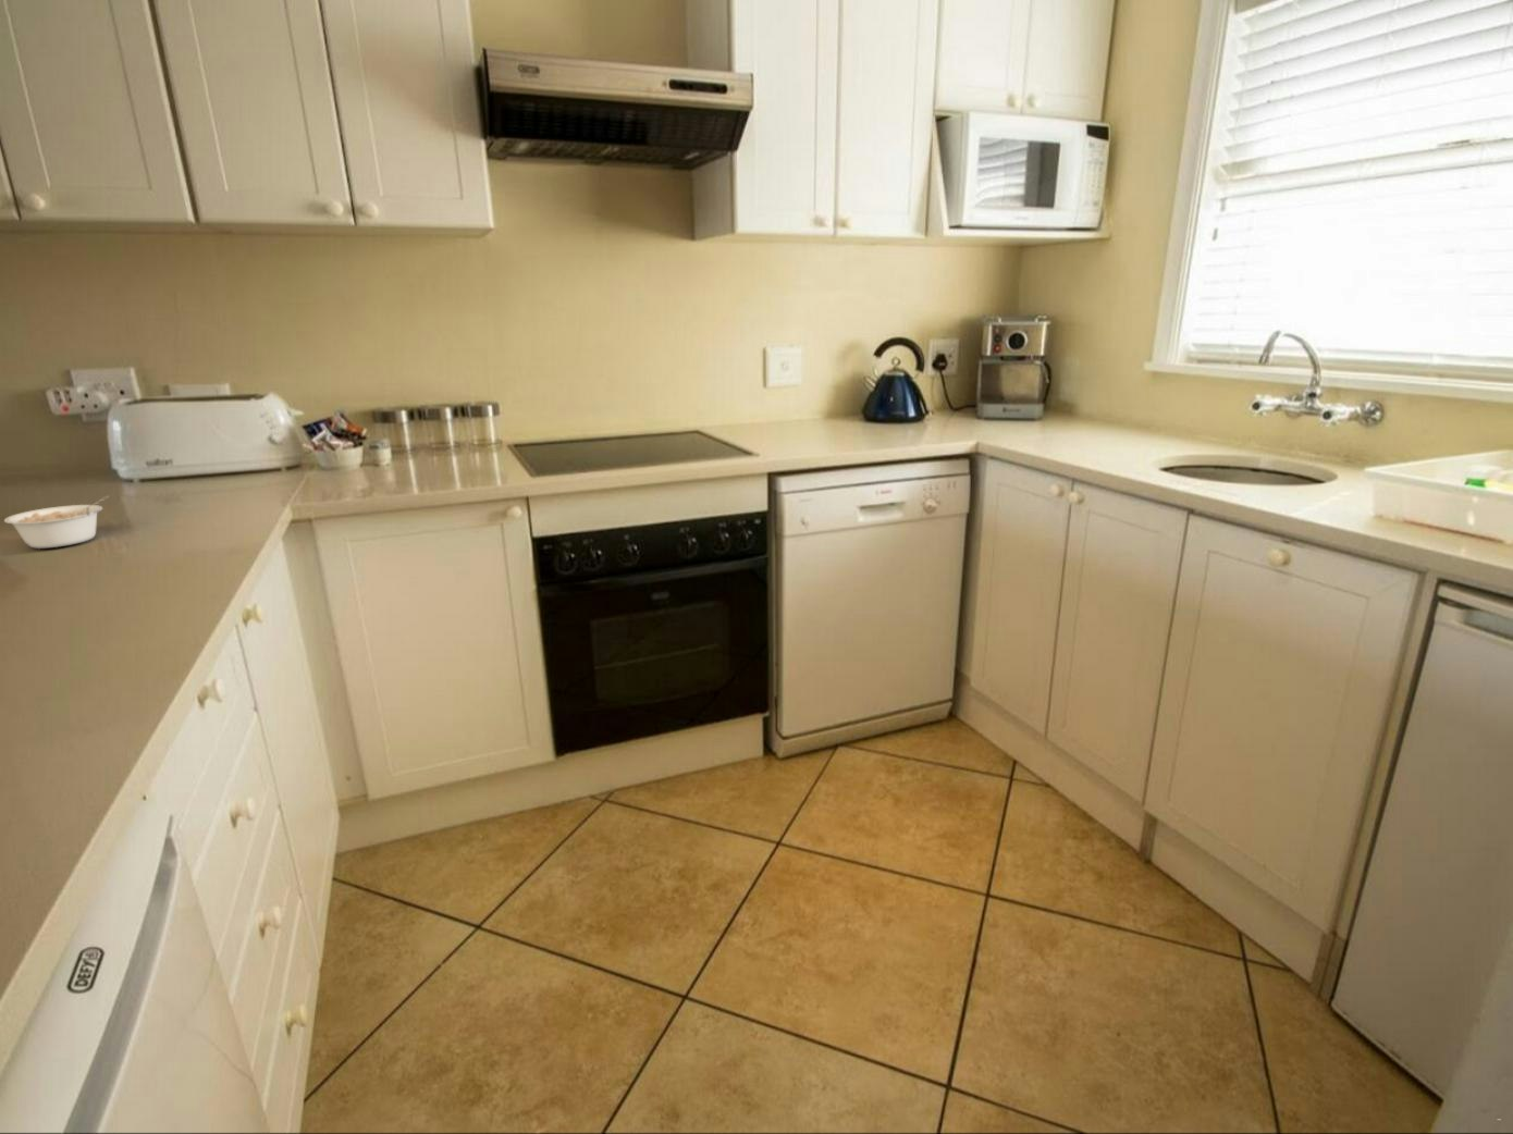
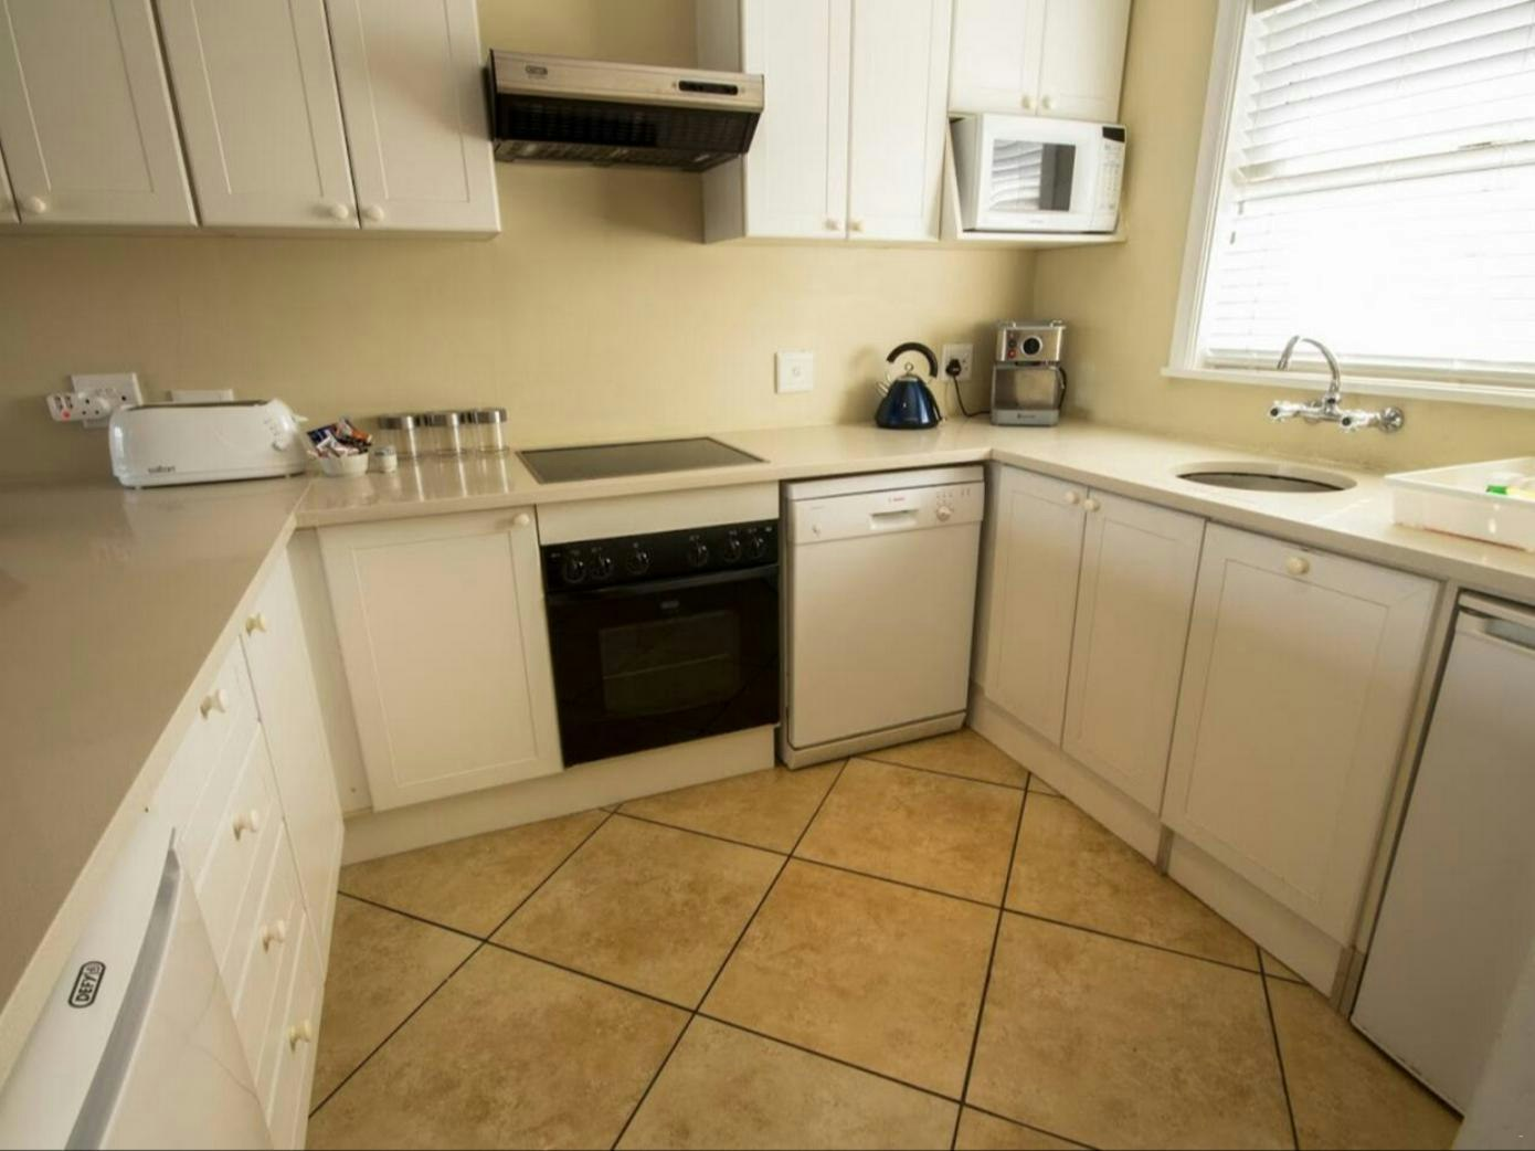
- legume (58, 523)
